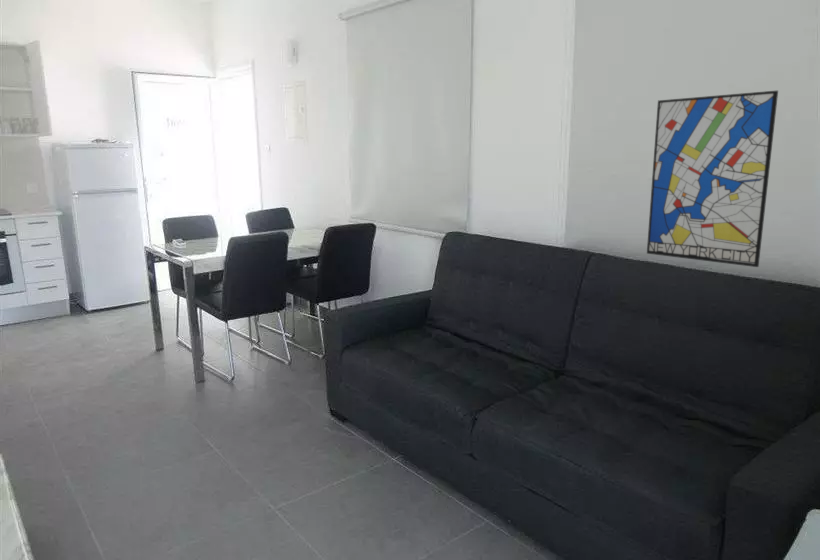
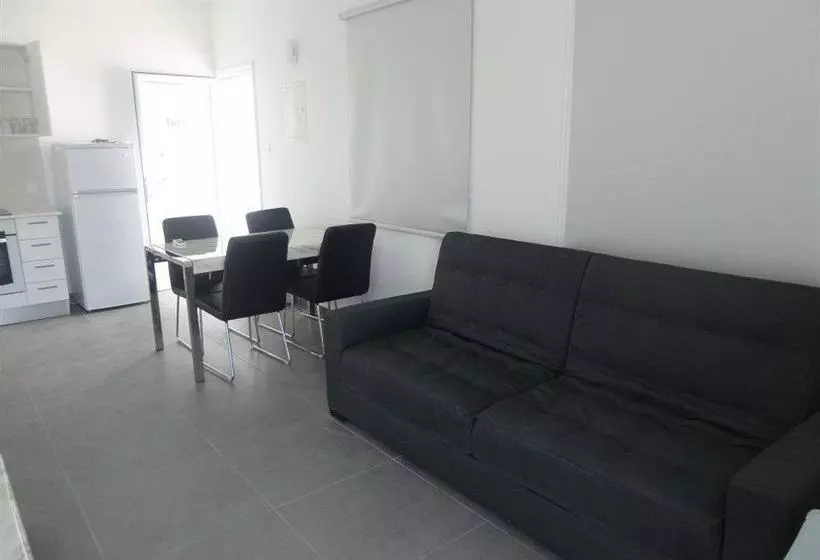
- wall art (706, 180)
